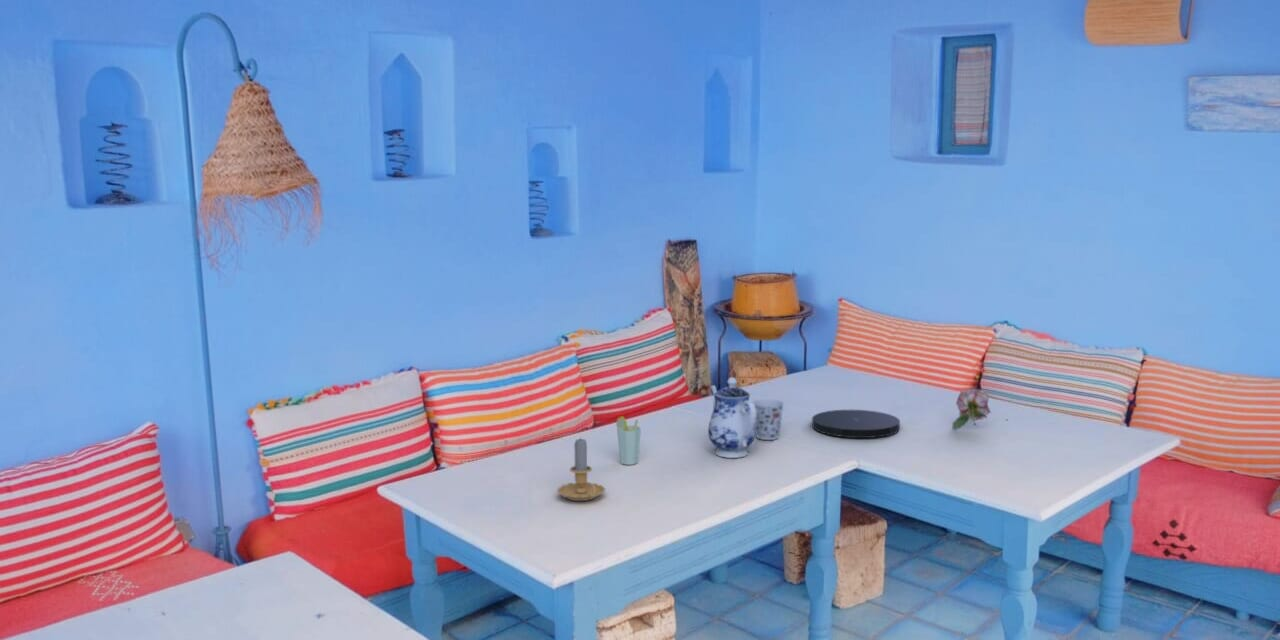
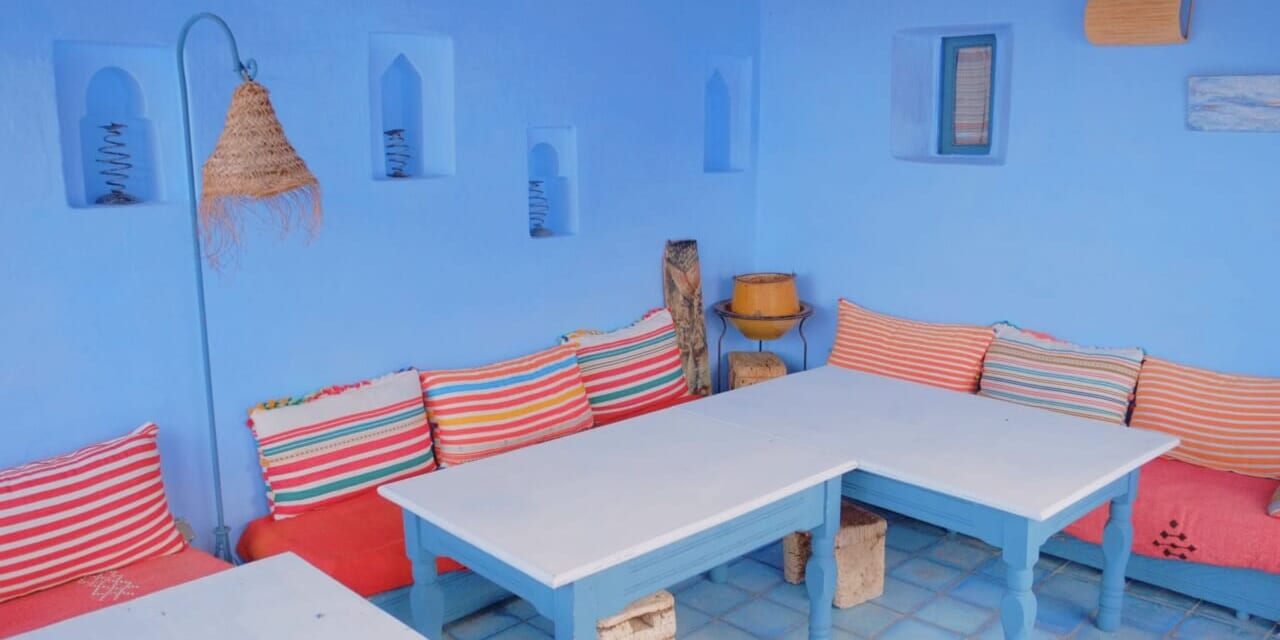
- flower (972, 410)
- teapot (731, 415)
- cup (767, 420)
- cup (627, 438)
- plate (855, 423)
- candle (583, 468)
